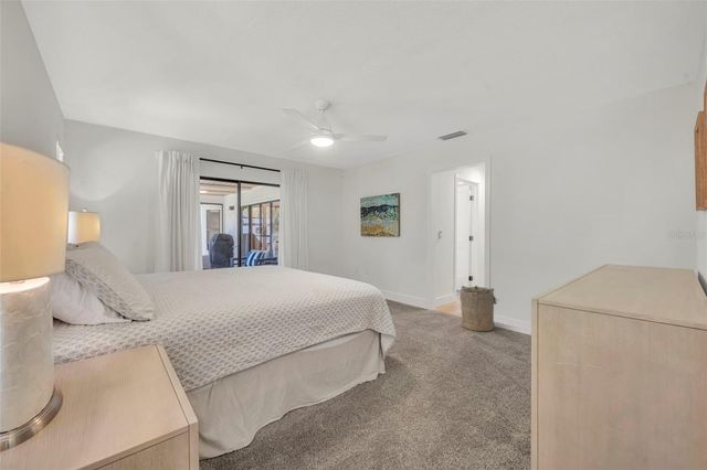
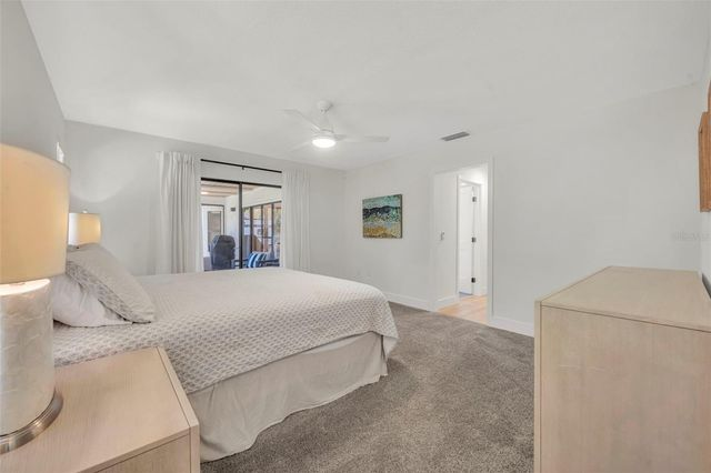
- laundry hamper (475, 306)
